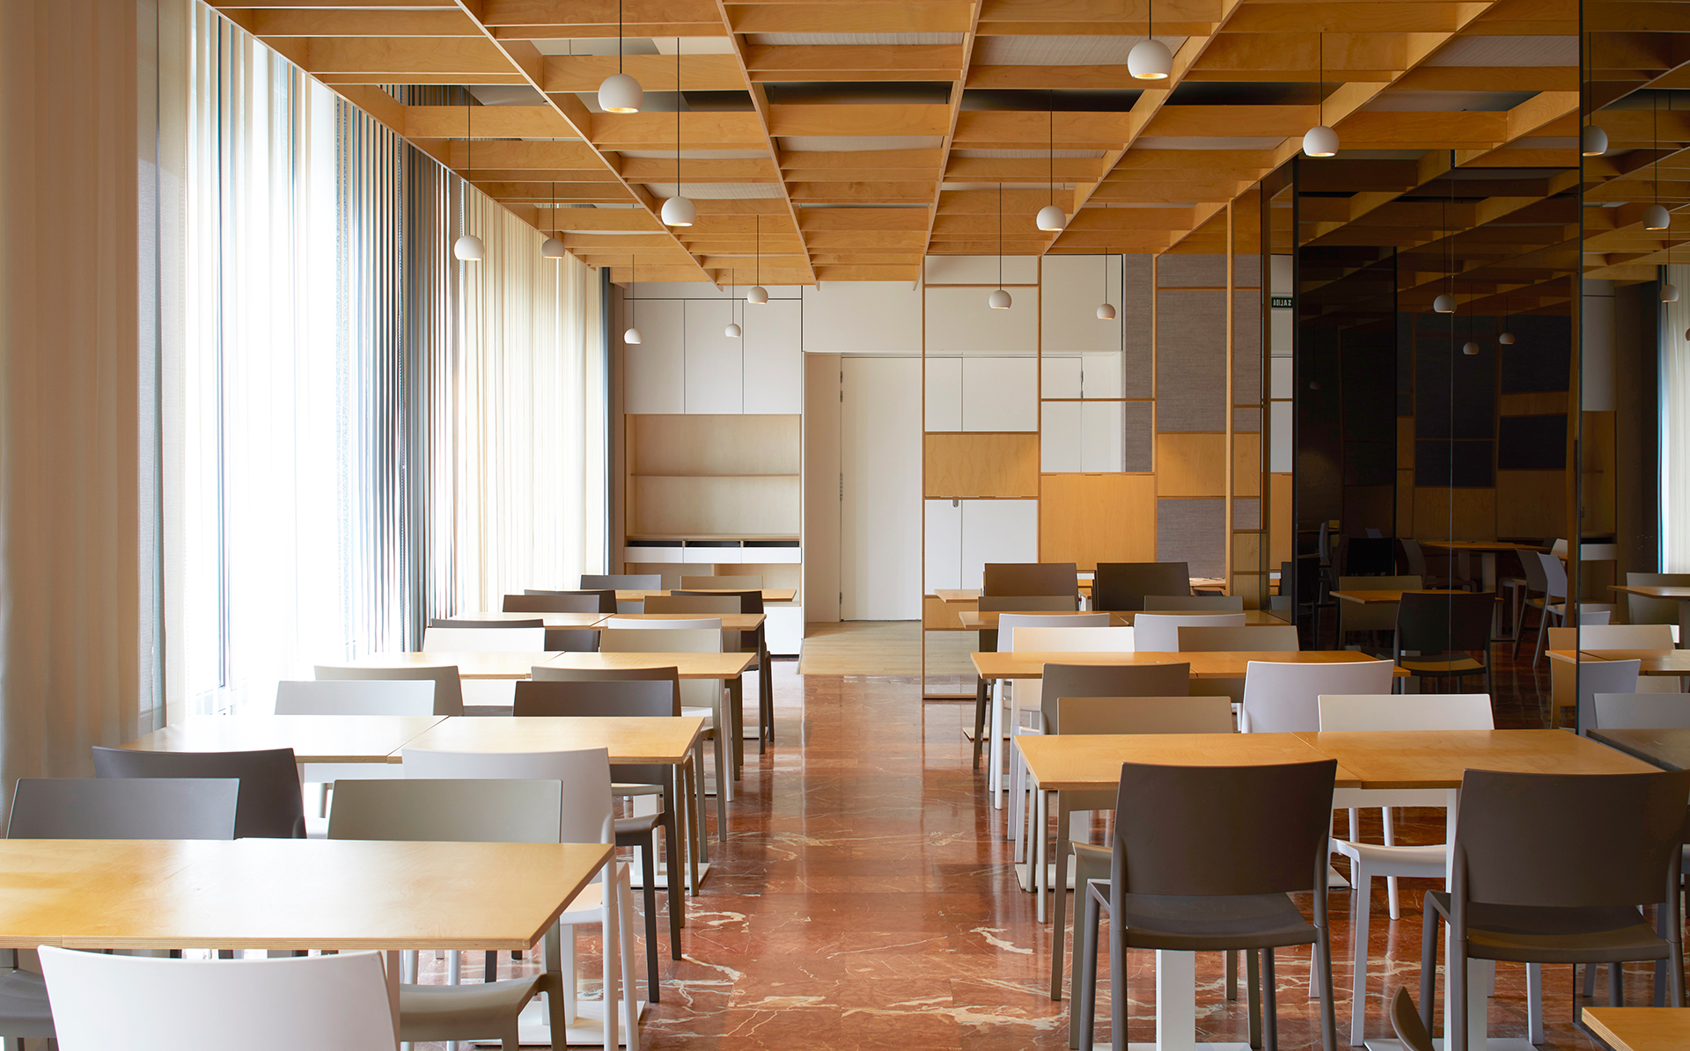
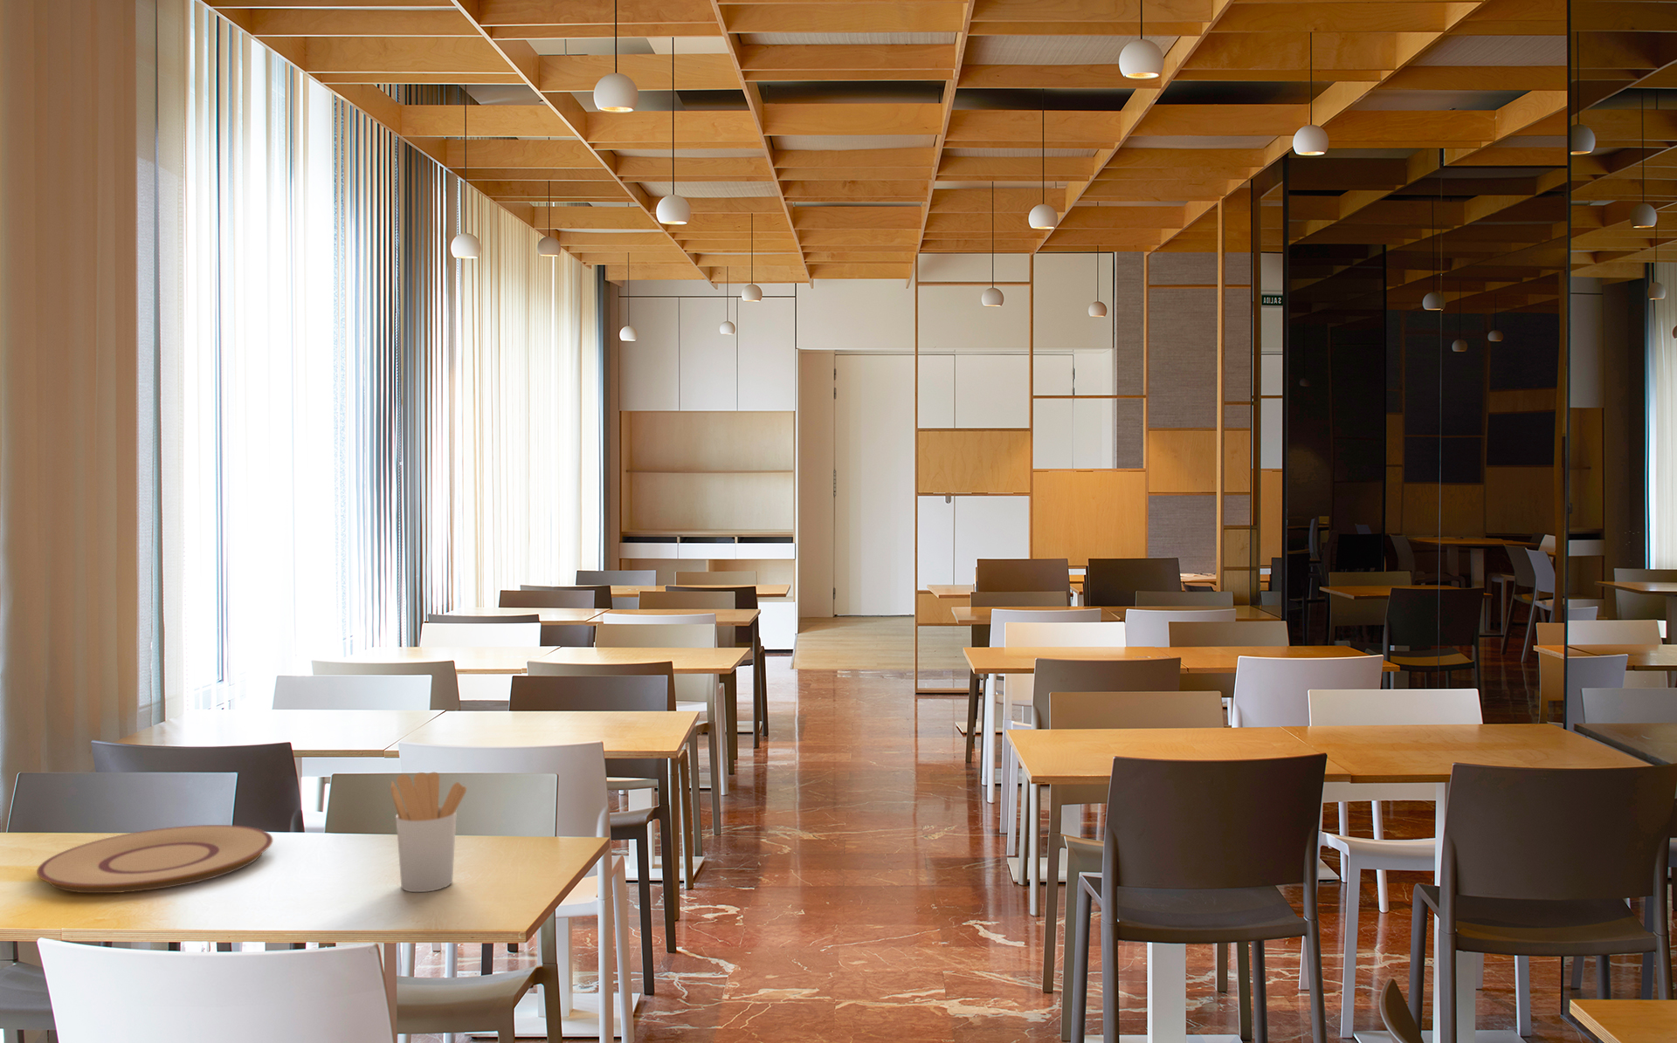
+ utensil holder (423, 828)
+ plate (160, 858)
